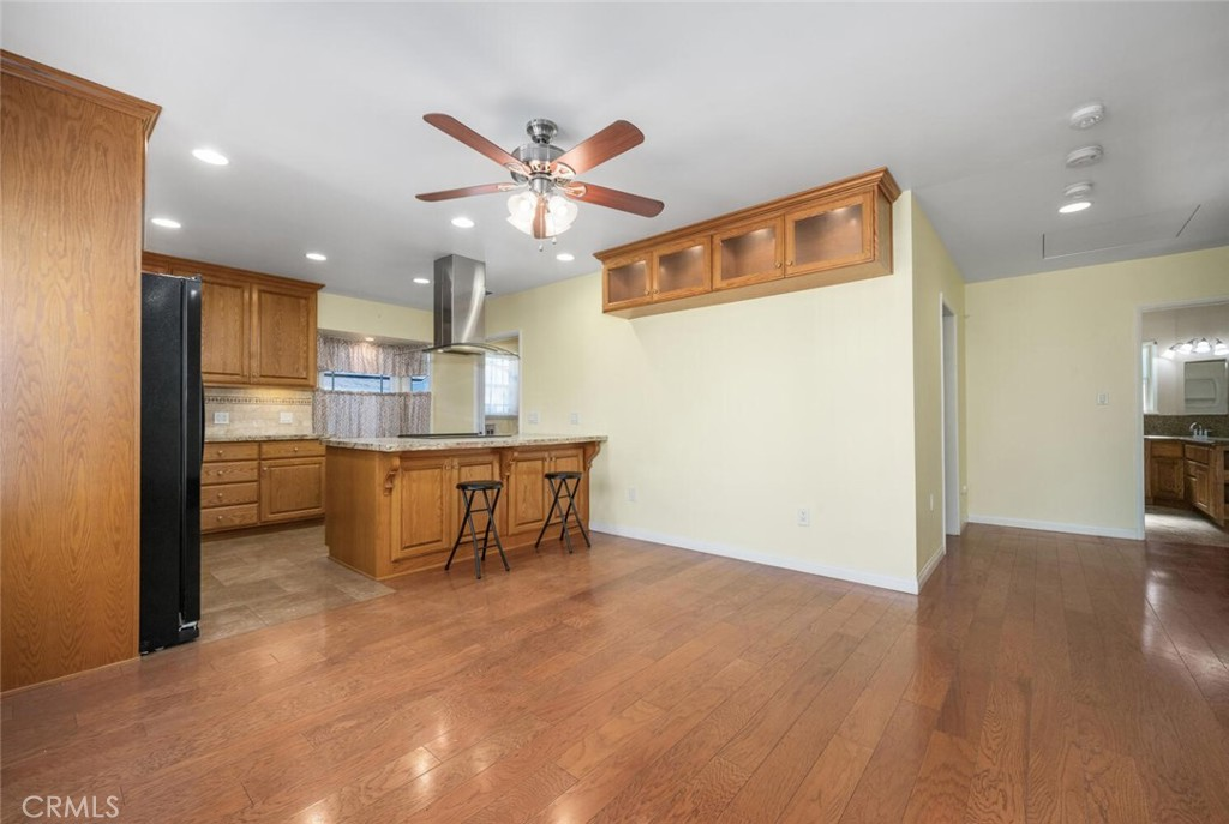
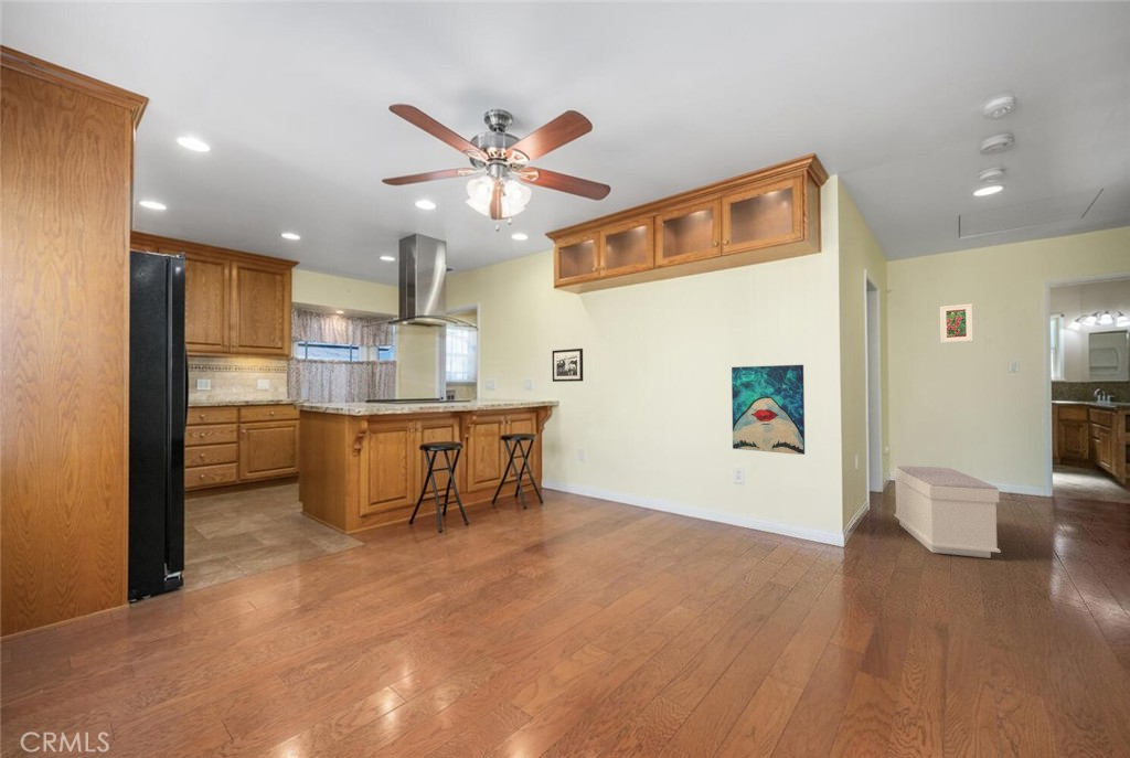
+ wall art (766, 408)
+ picture frame (567, 365)
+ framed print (956, 323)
+ bench (940, 505)
